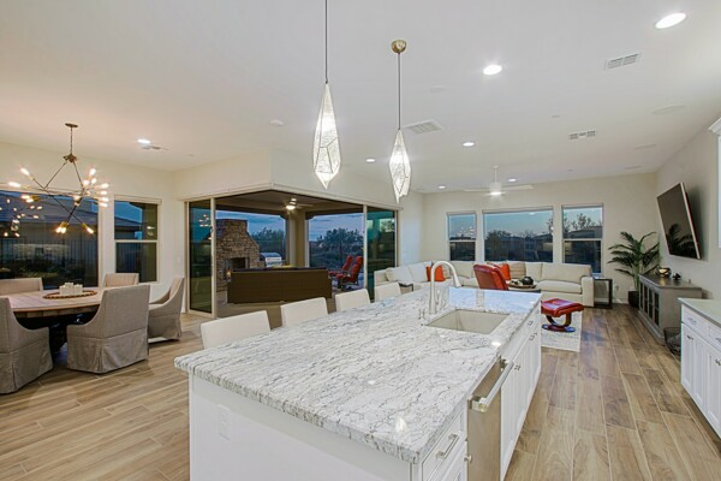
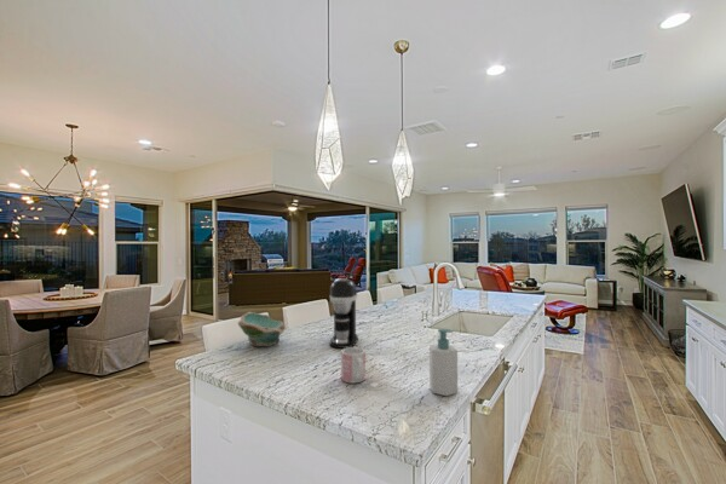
+ bowl (261, 328)
+ soap bottle (443, 359)
+ coffee maker (344, 310)
+ mug (355, 365)
